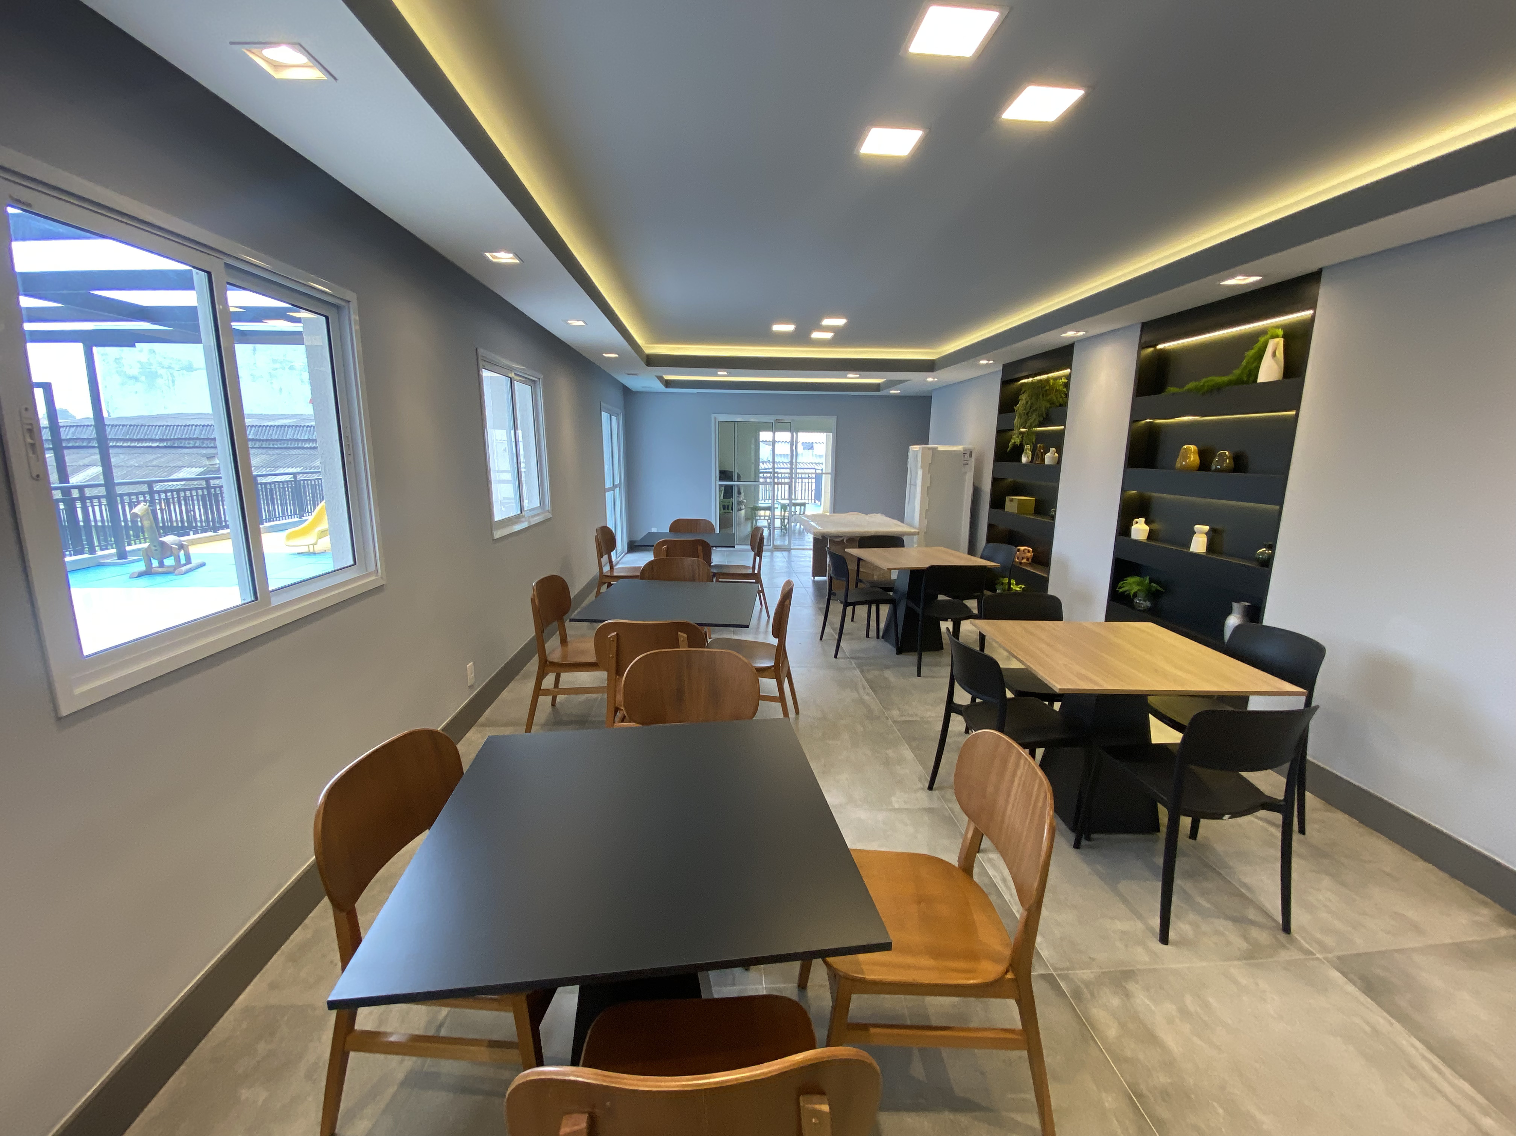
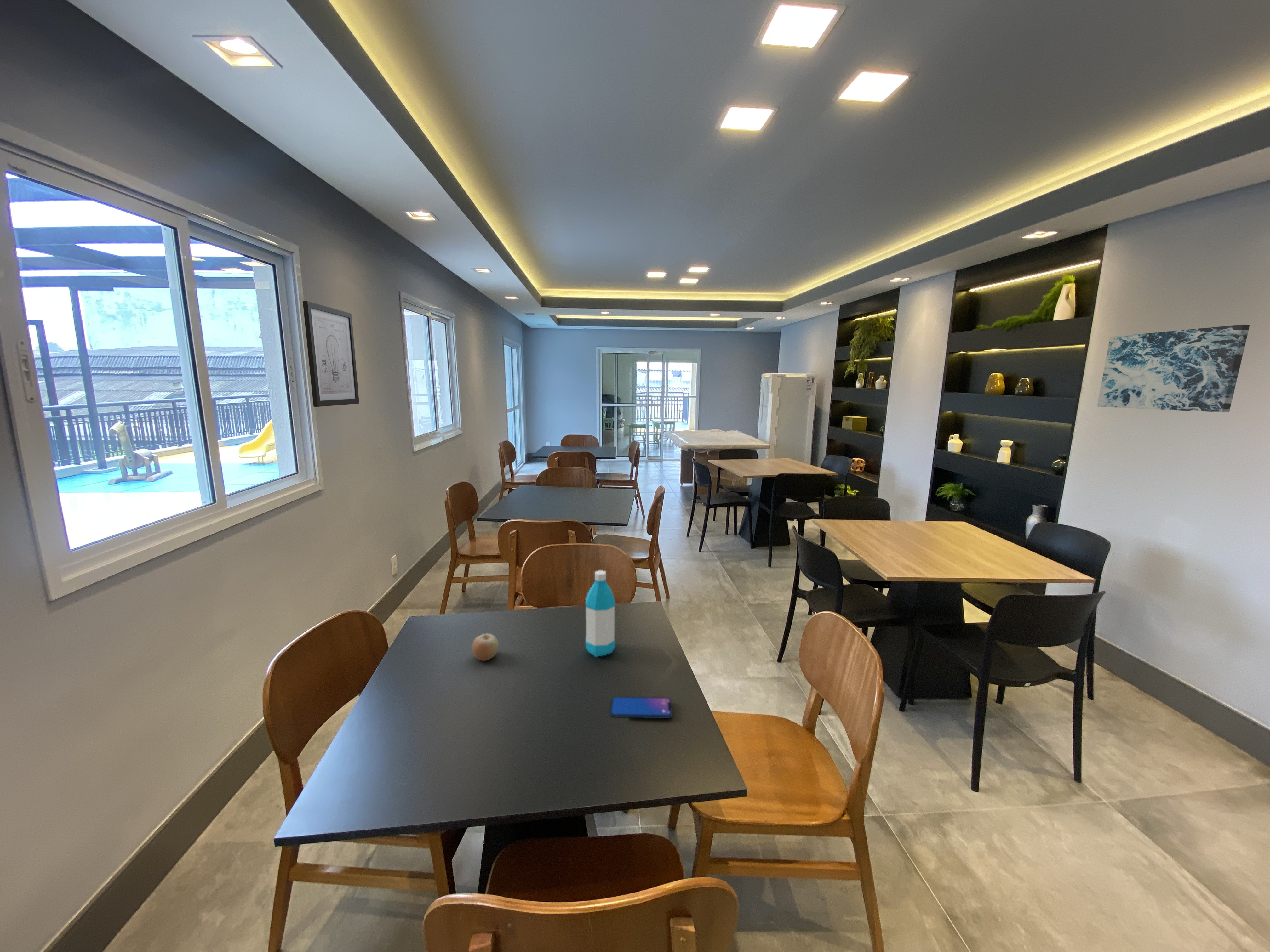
+ smartphone (641, 707)
+ wall art (334, 357)
+ wall art (1164, 371)
+ fruit (485, 645)
+ water bottle (600, 612)
